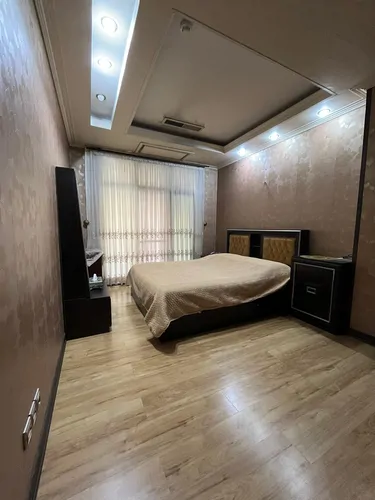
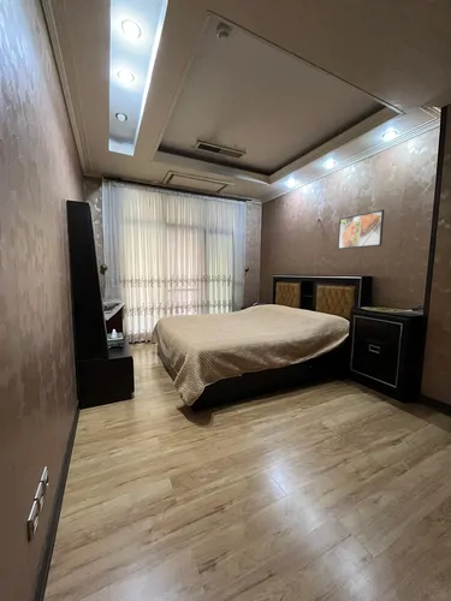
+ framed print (358, 231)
